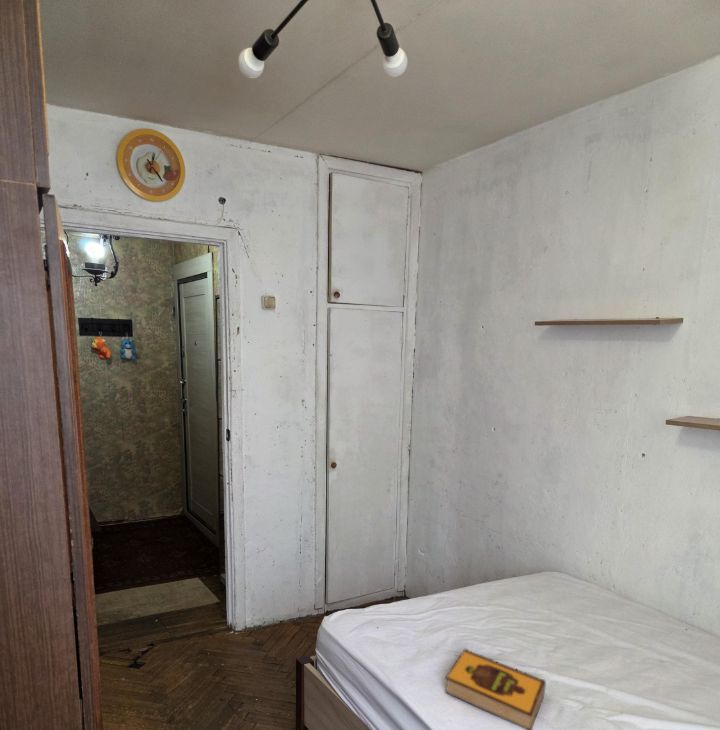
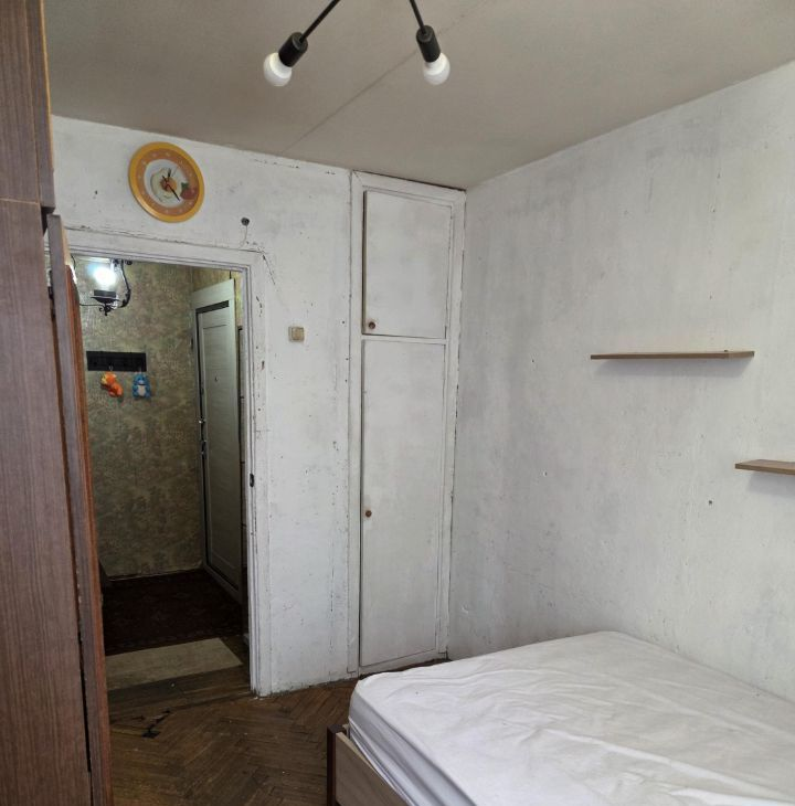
- hardback book (495, 684)
